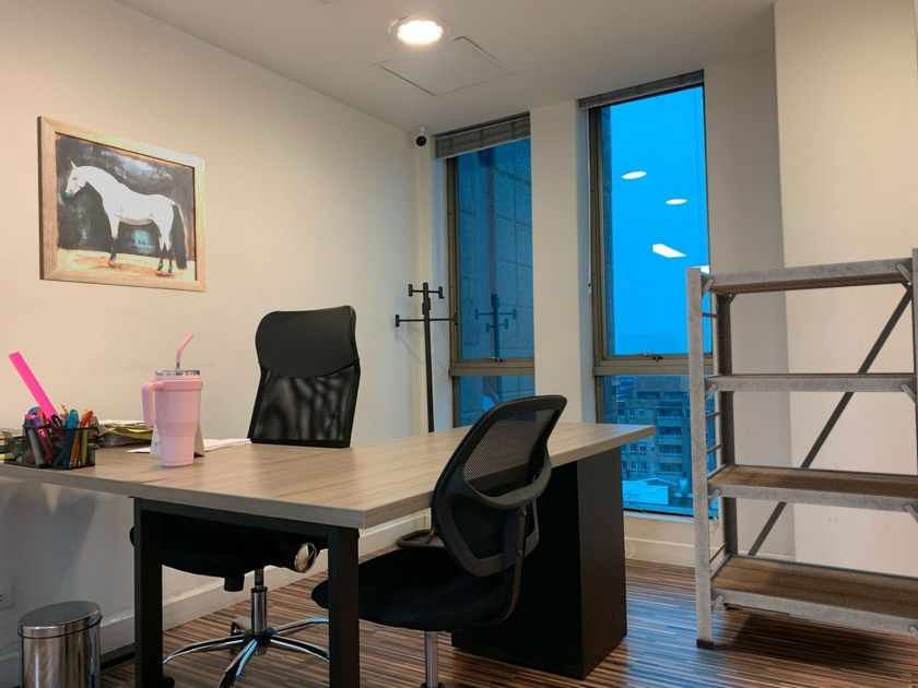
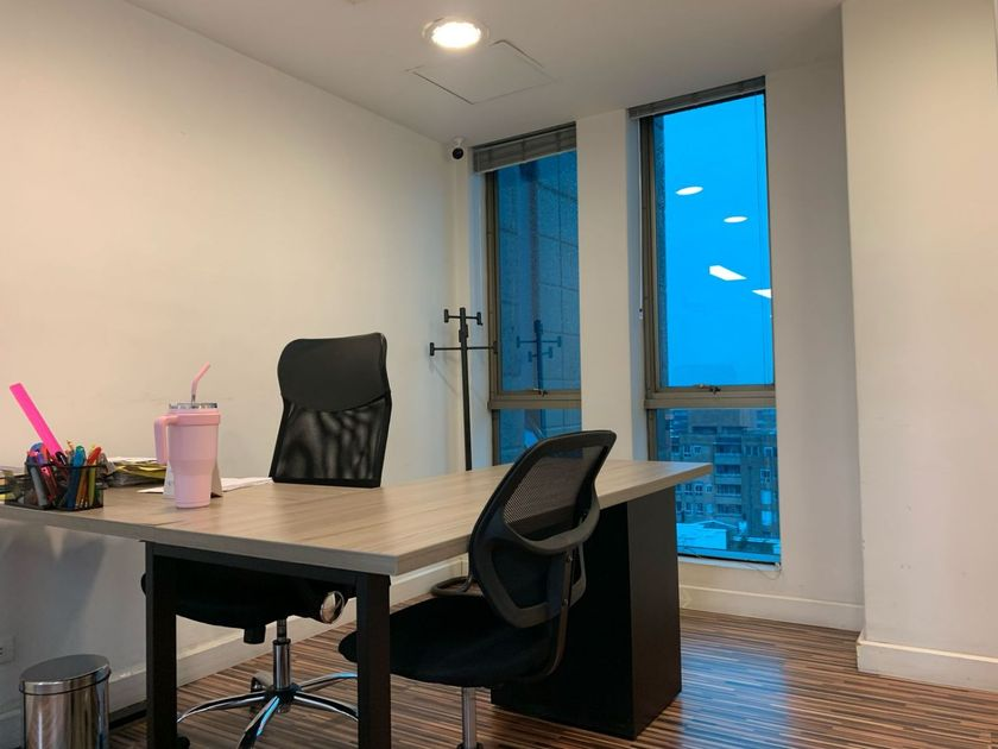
- wall art (130, 213)
- shelving unit (813, 452)
